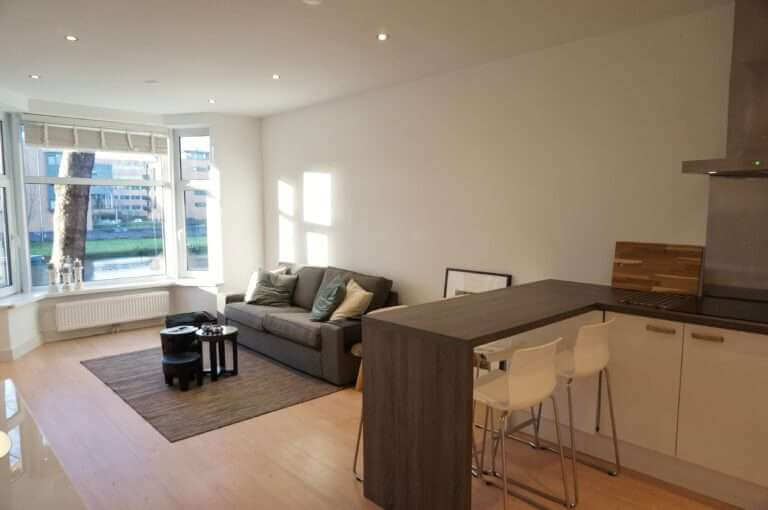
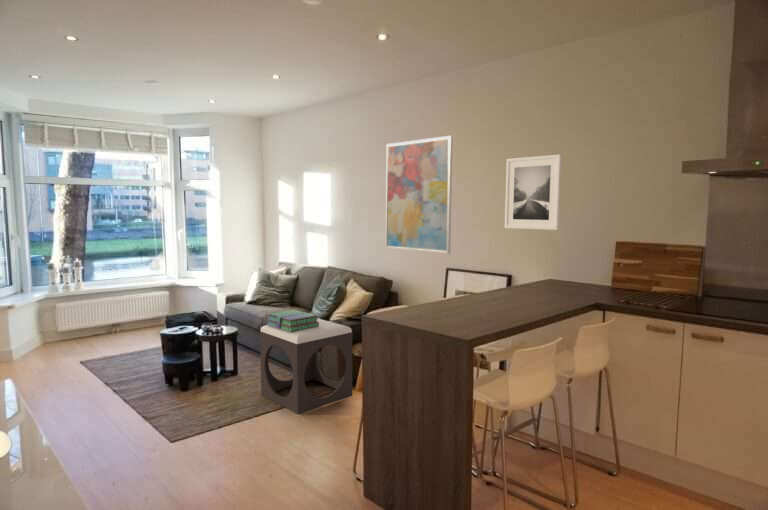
+ wall art (416, 196)
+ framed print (531, 193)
+ footstool (306, 360)
+ stack of books (292, 319)
